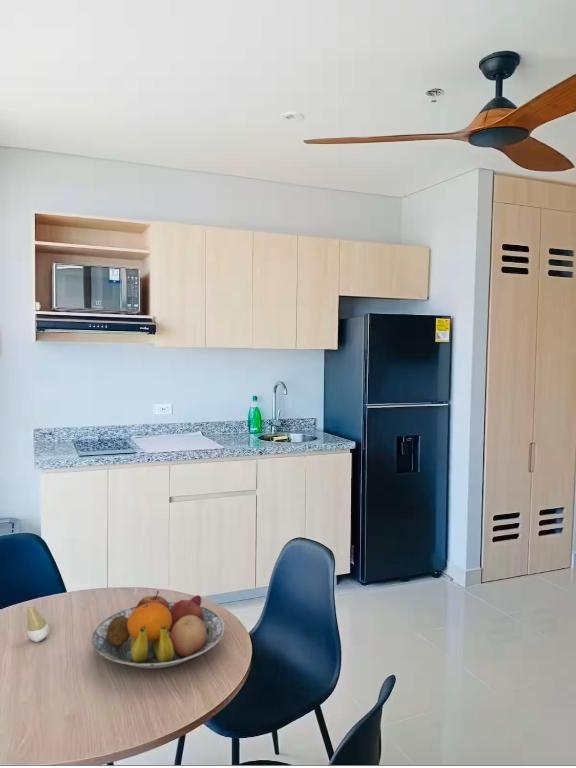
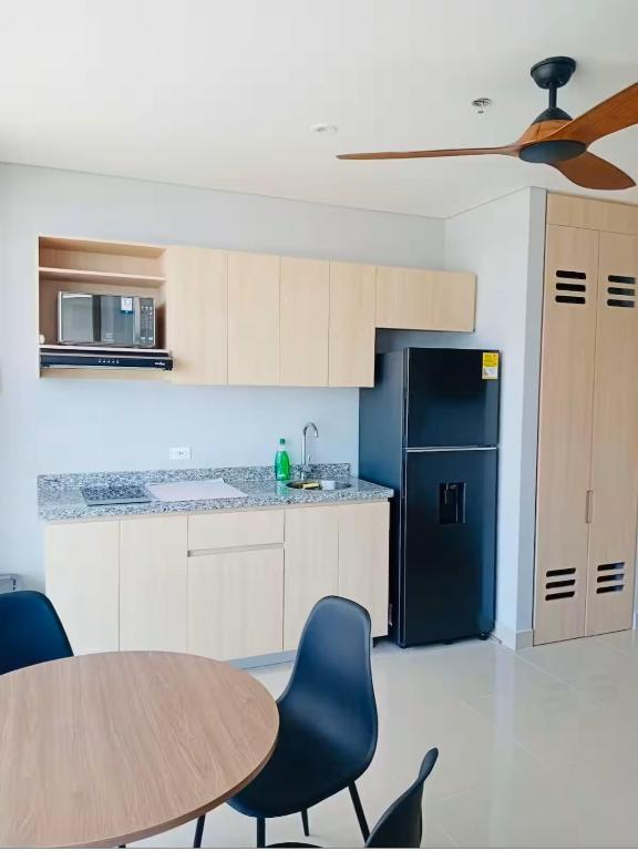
- tooth (38, 622)
- fruit bowl (159, 624)
